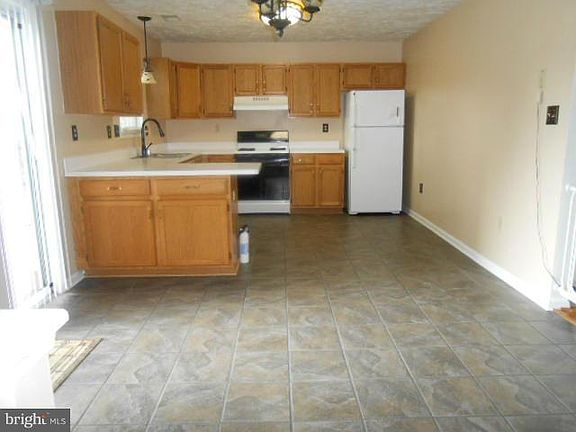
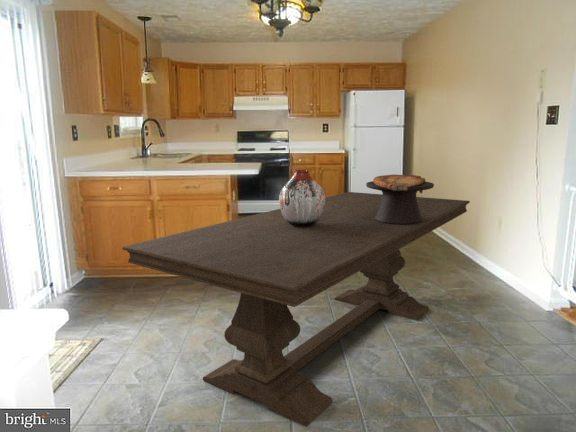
+ dining table (333, 280)
+ vase (302, 197)
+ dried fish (397, 199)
